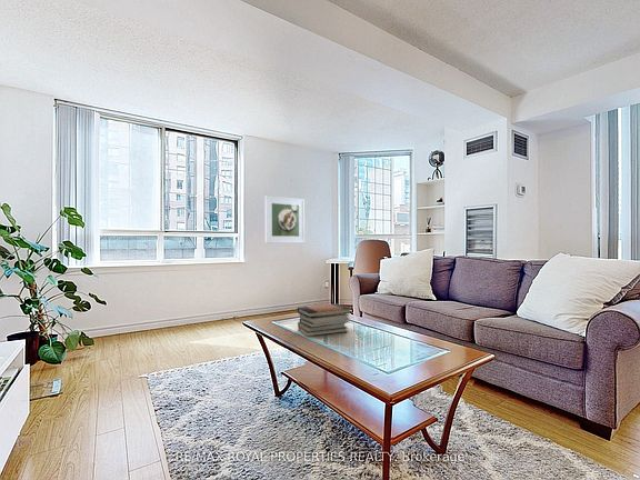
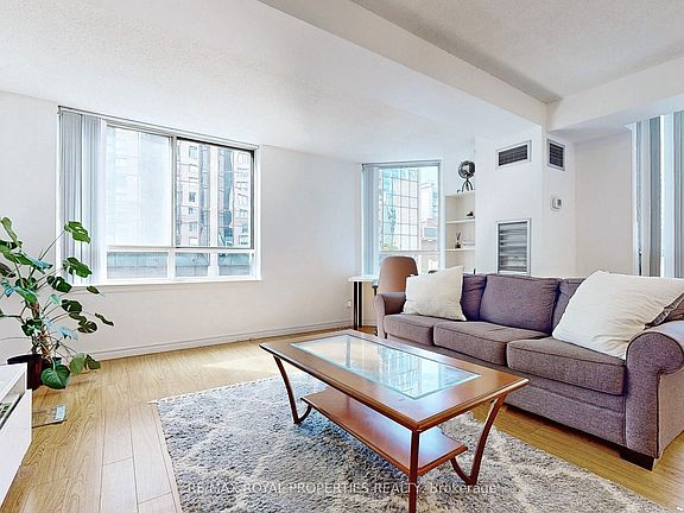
- book stack (323, 319)
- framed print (286, 220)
